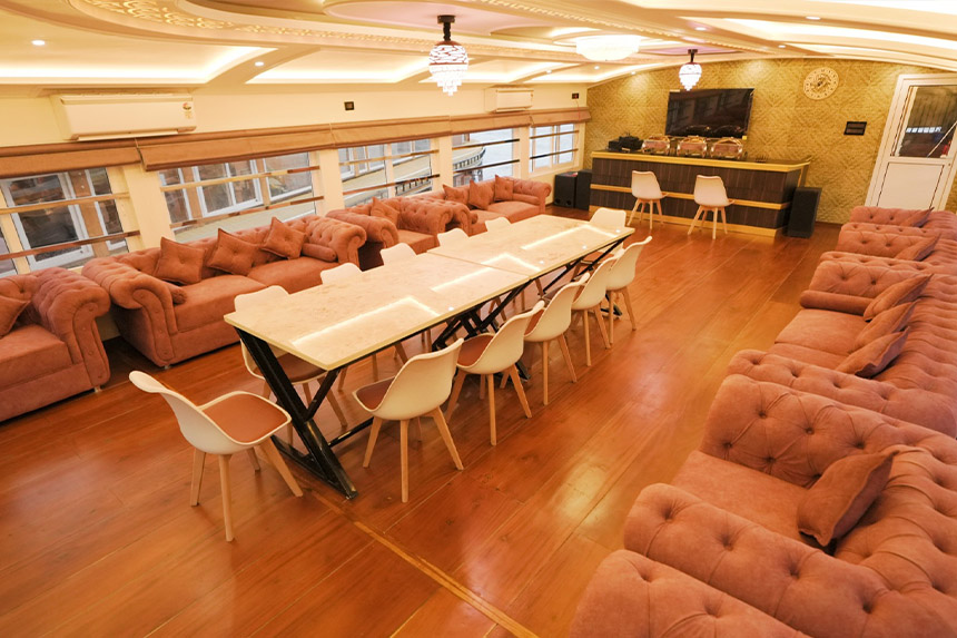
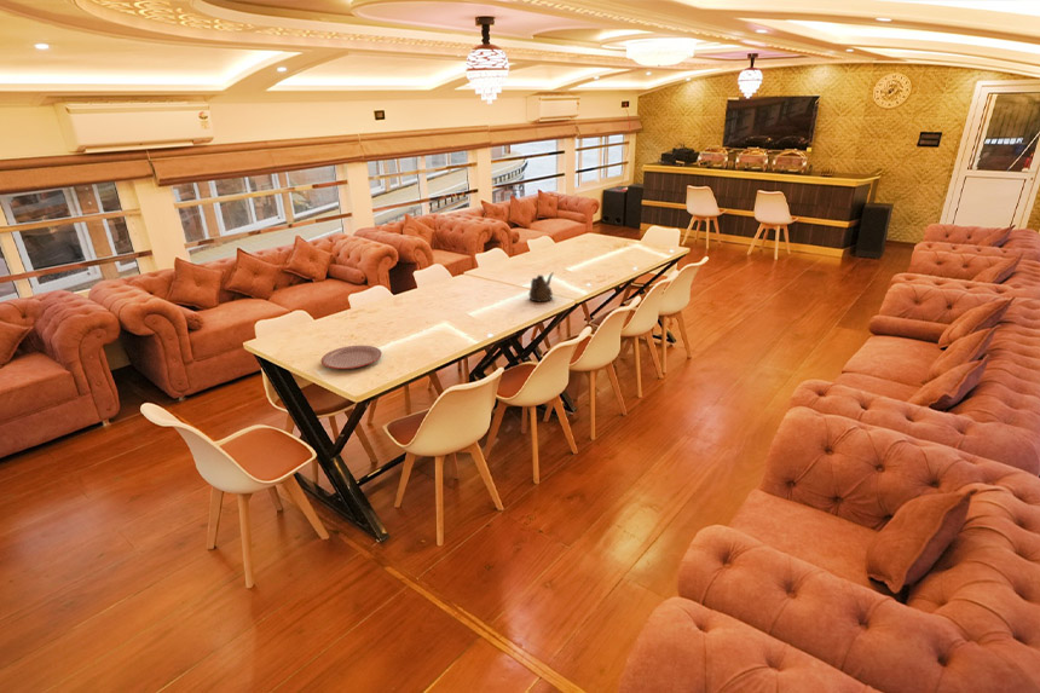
+ teapot (543, 285)
+ plate (352, 358)
